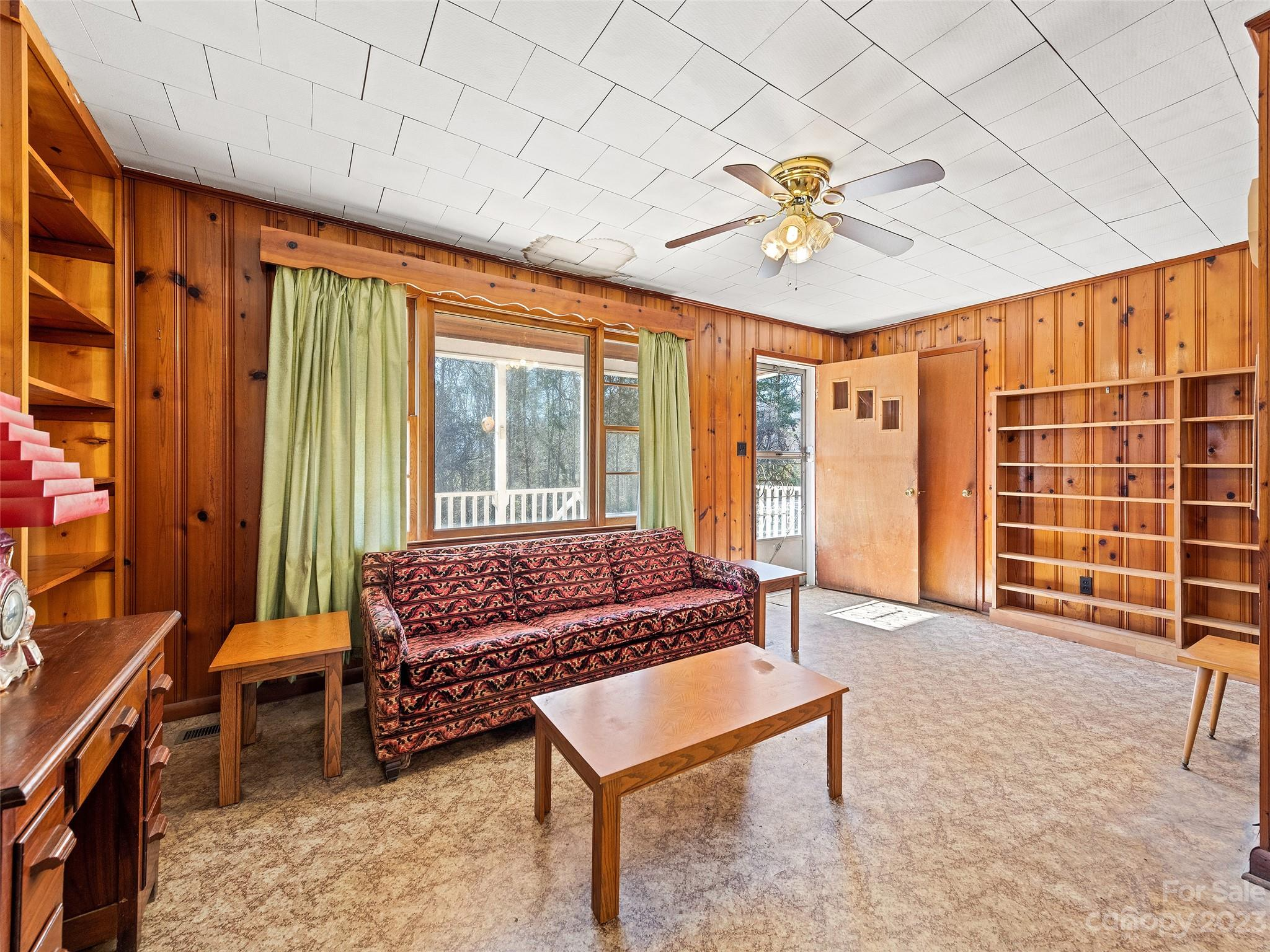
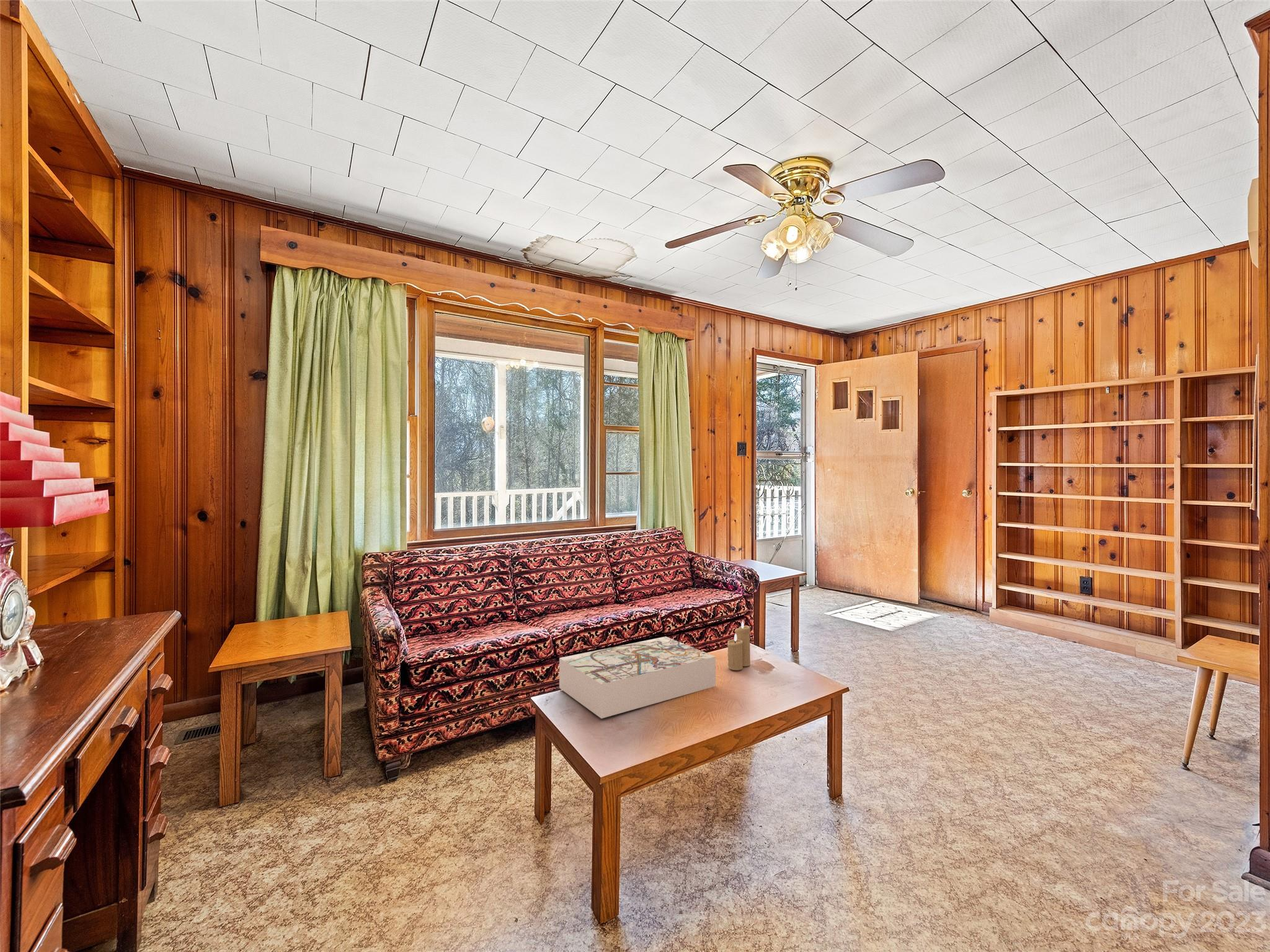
+ candle (739, 644)
+ board game (637, 672)
